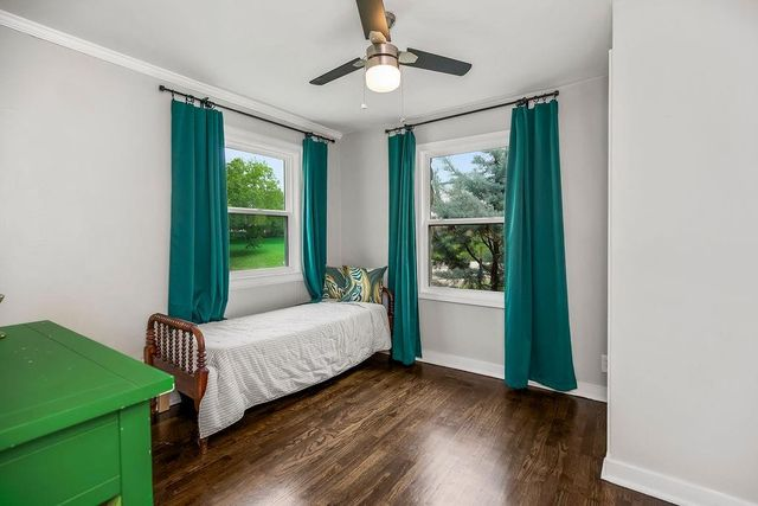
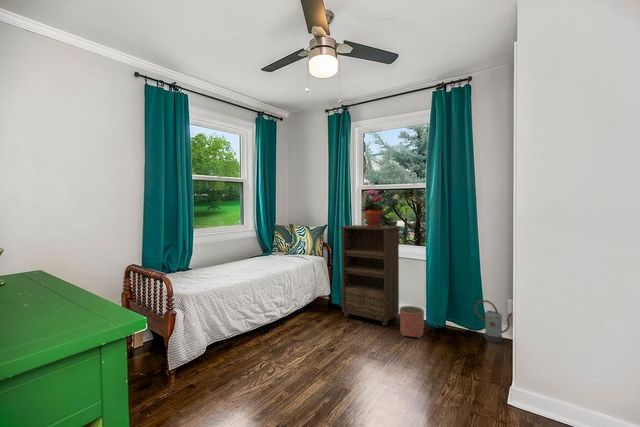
+ potted plant (373, 207)
+ bookshelf (369, 272)
+ planter (411, 321)
+ watering can (493, 320)
